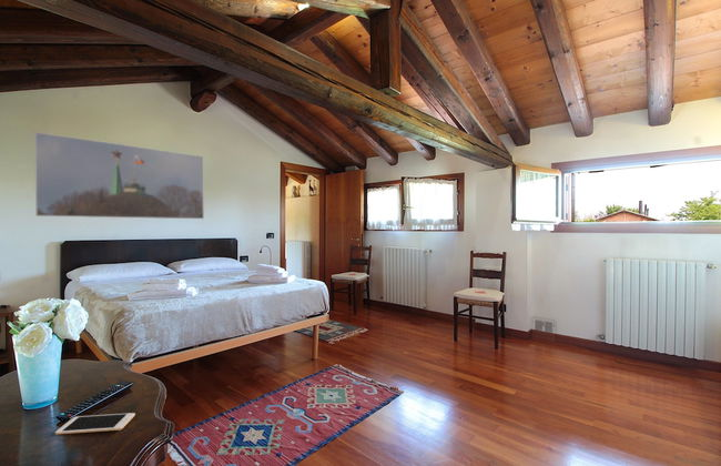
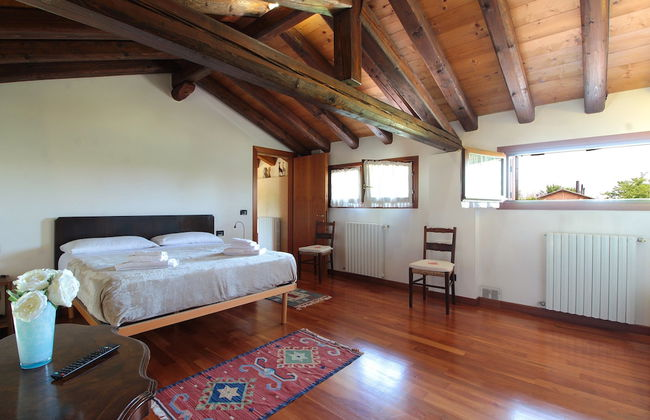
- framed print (131, 182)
- cell phone (97, 423)
